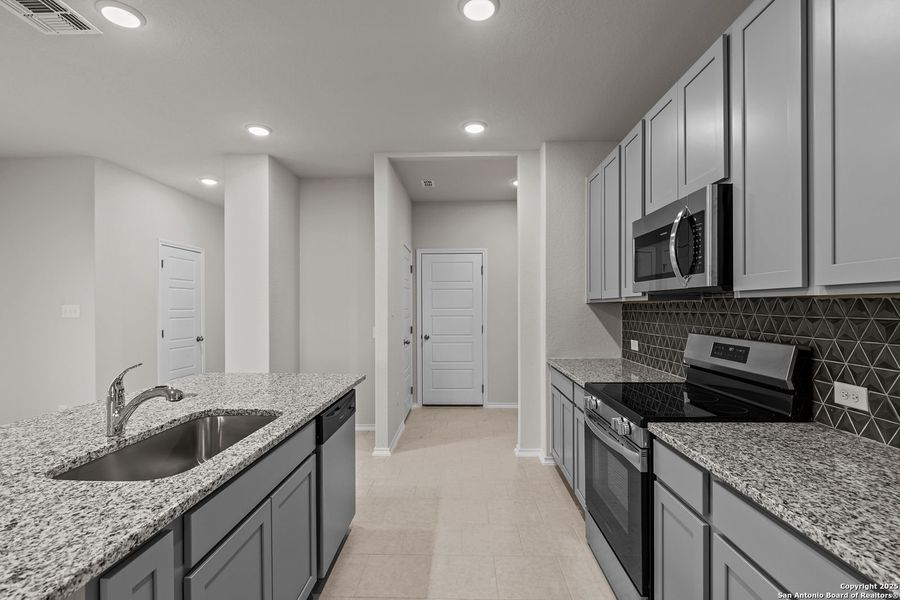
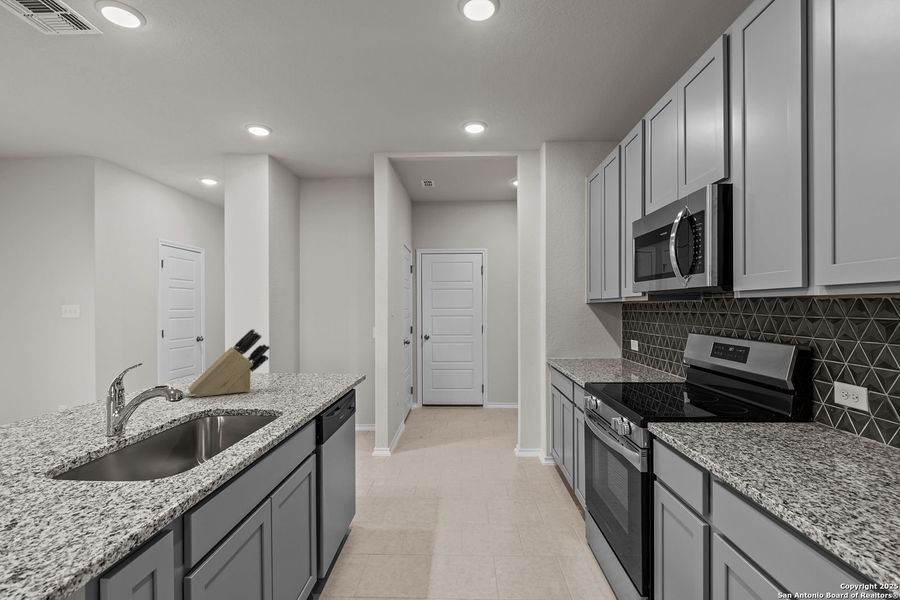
+ knife block (230, 361)
